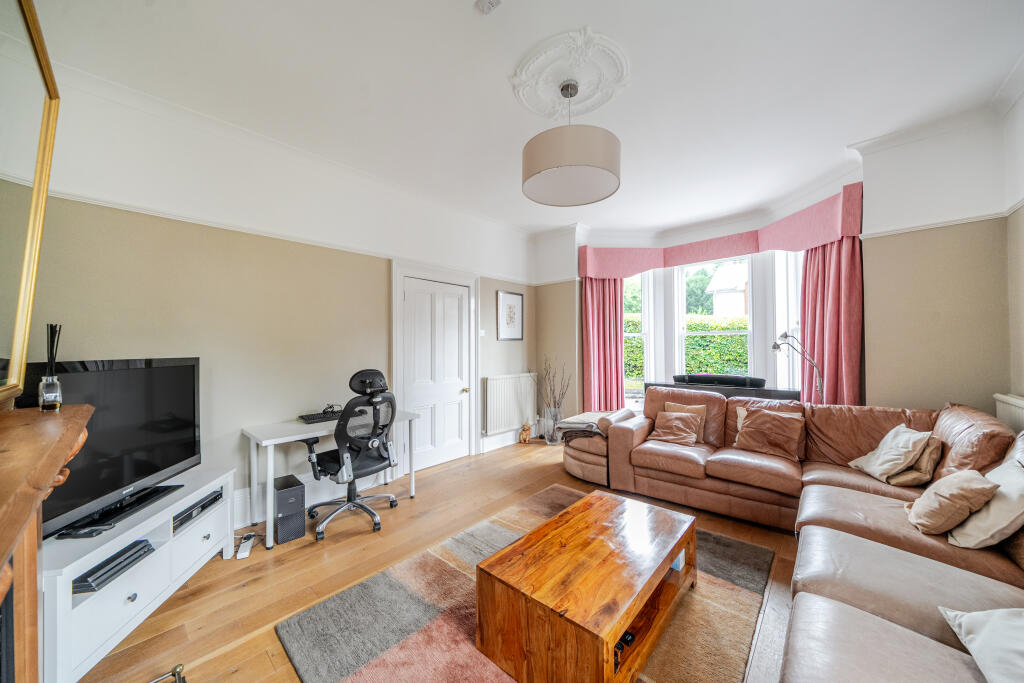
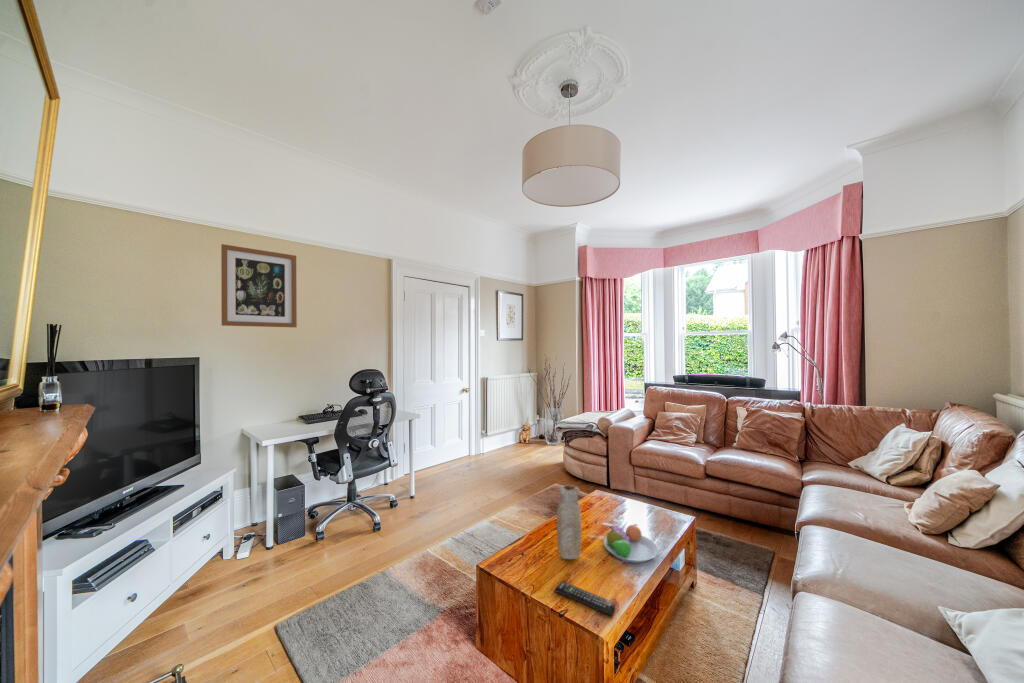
+ wall art (261, 288)
+ fruit bowl (628, 540)
+ vase (569, 522)
+ remote control (583, 597)
